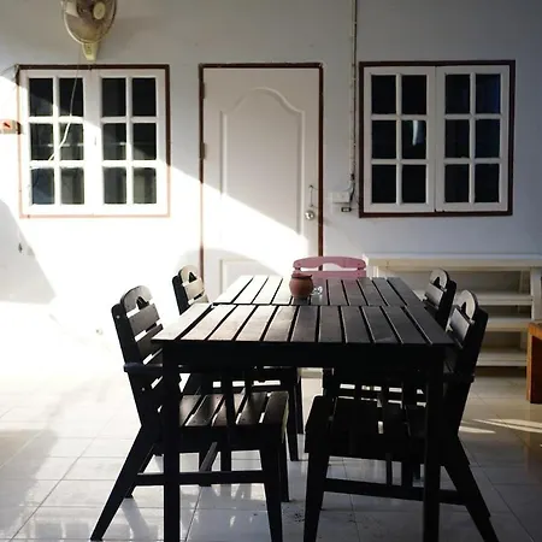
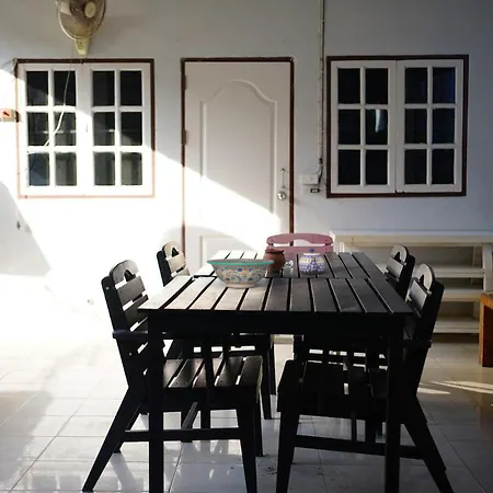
+ decorative bowl (240, 273)
+ teapot (311, 260)
